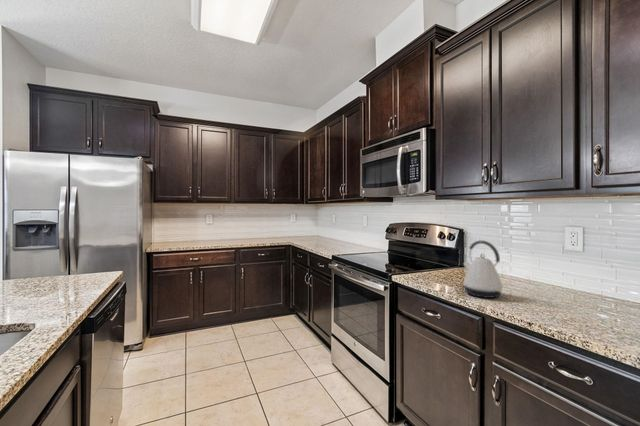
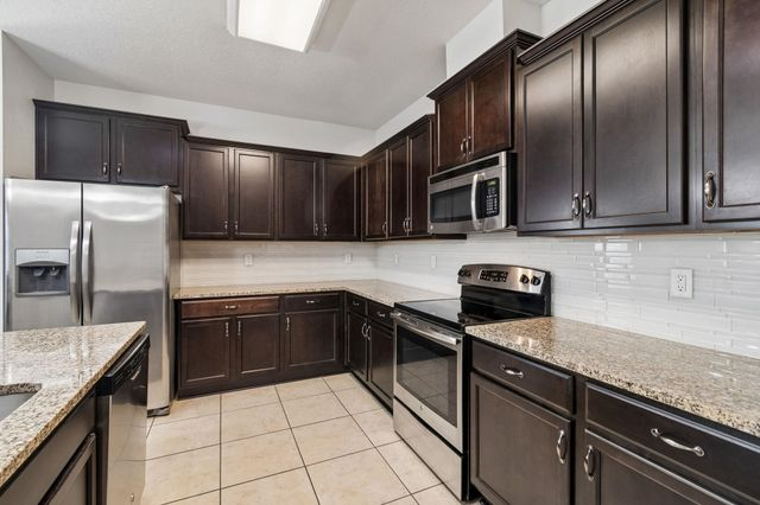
- kettle (481, 267)
